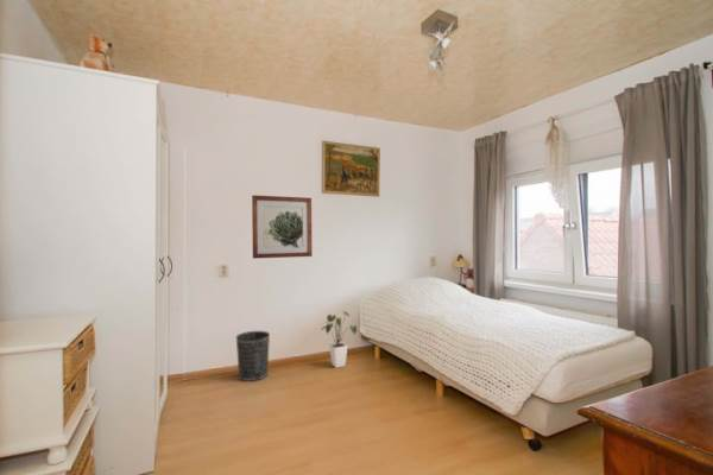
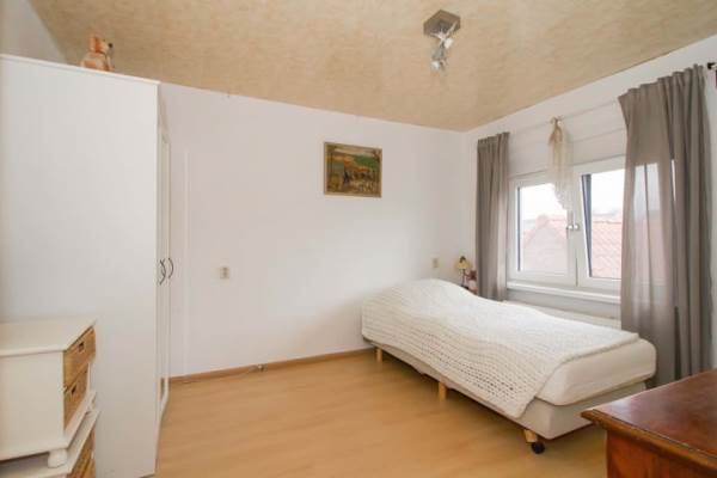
- wastebasket (253, 355)
- house plant (341, 338)
- wall art (283, 227)
